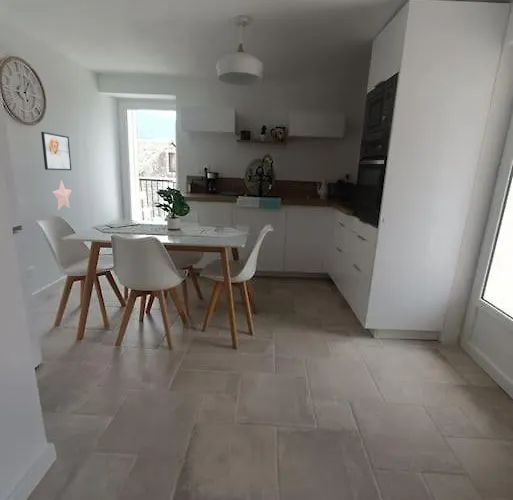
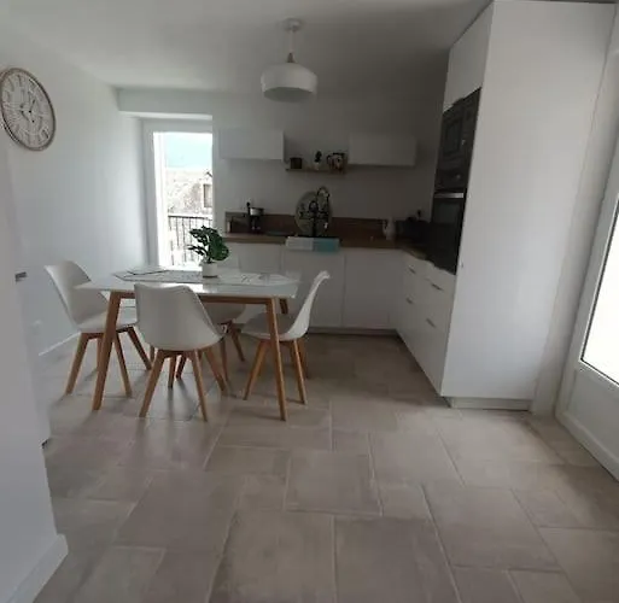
- decorative star (62, 194)
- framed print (57, 152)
